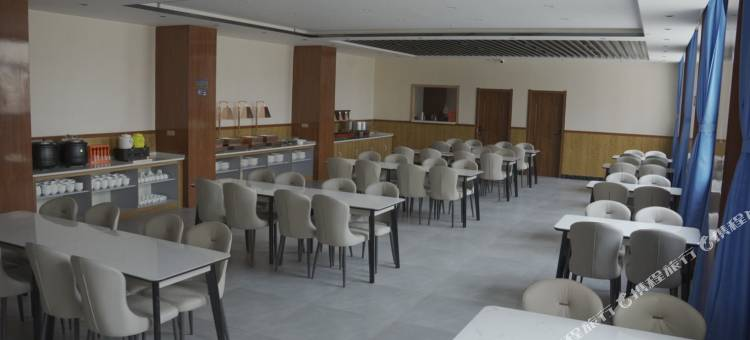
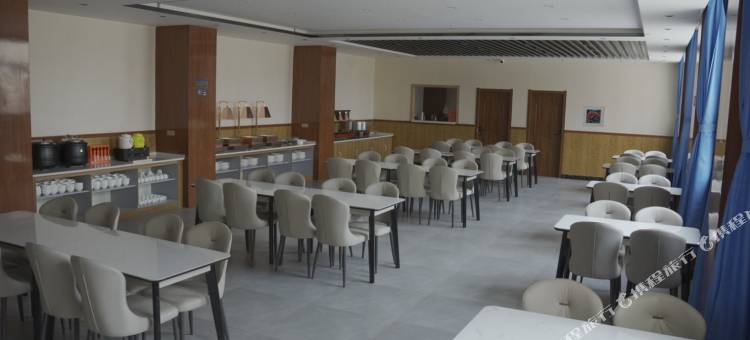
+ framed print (593, 116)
